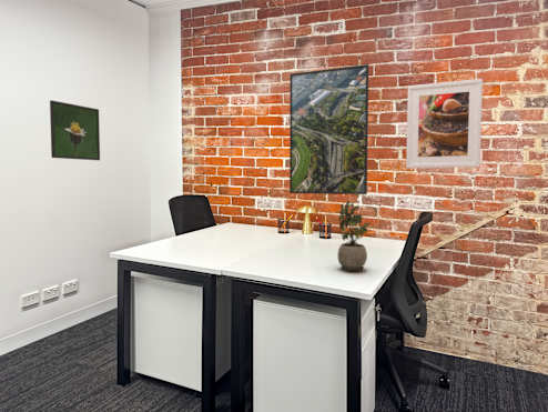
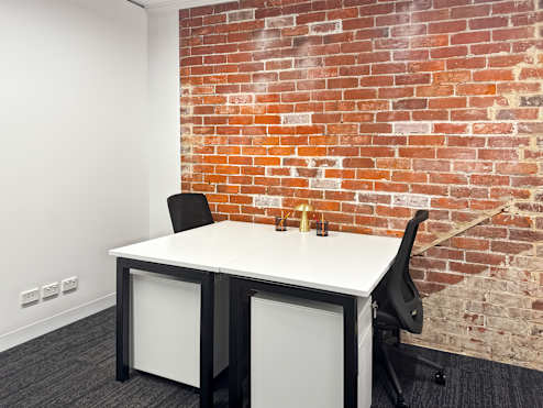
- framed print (75, 132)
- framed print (443, 124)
- potted plant (355, 235)
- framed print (327, 132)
